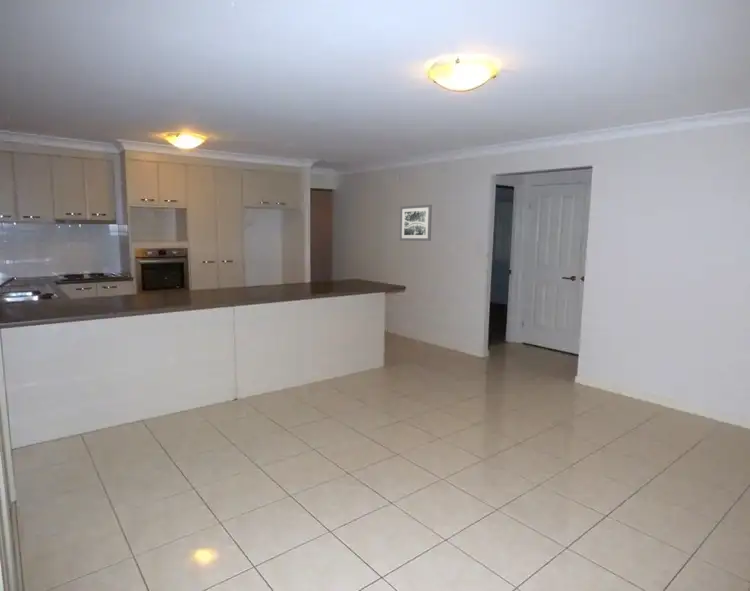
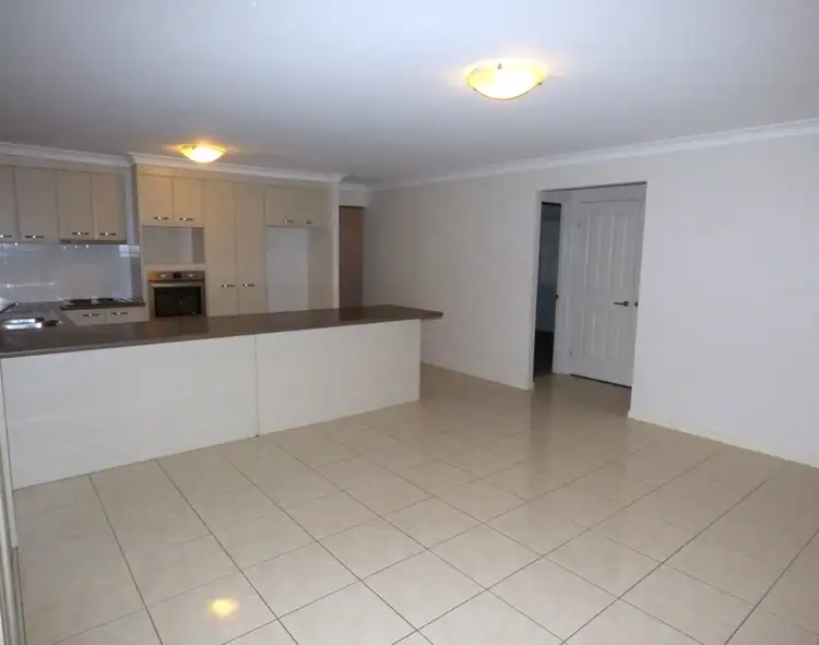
- wall art (415, 223)
